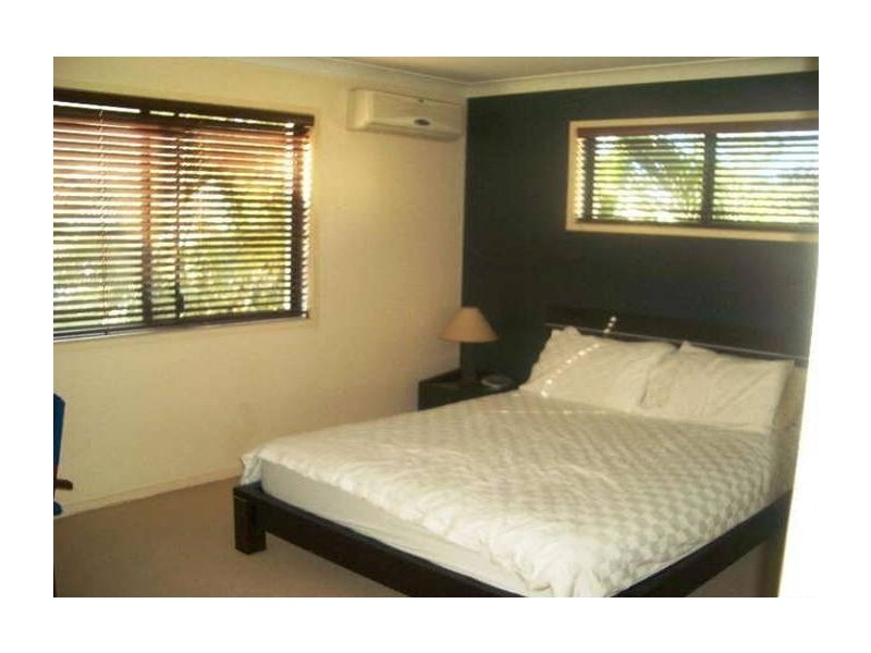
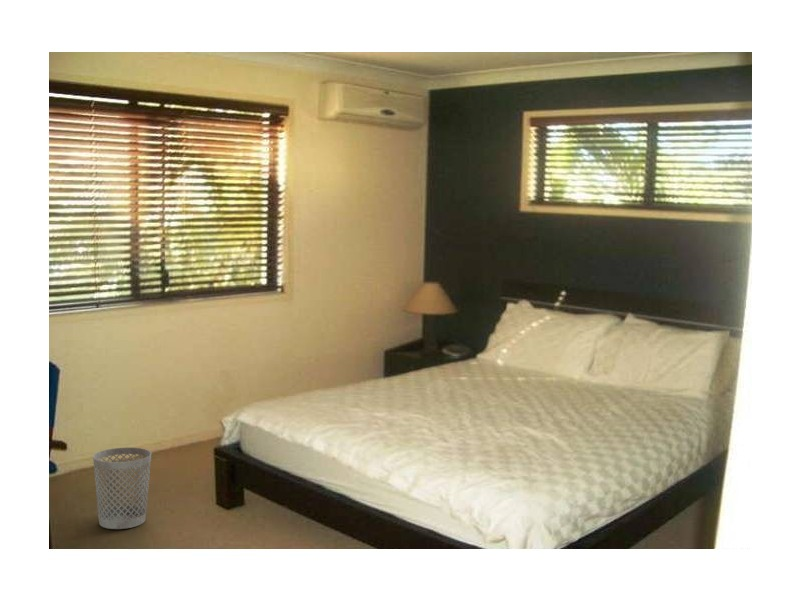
+ wastebasket (122, 488)
